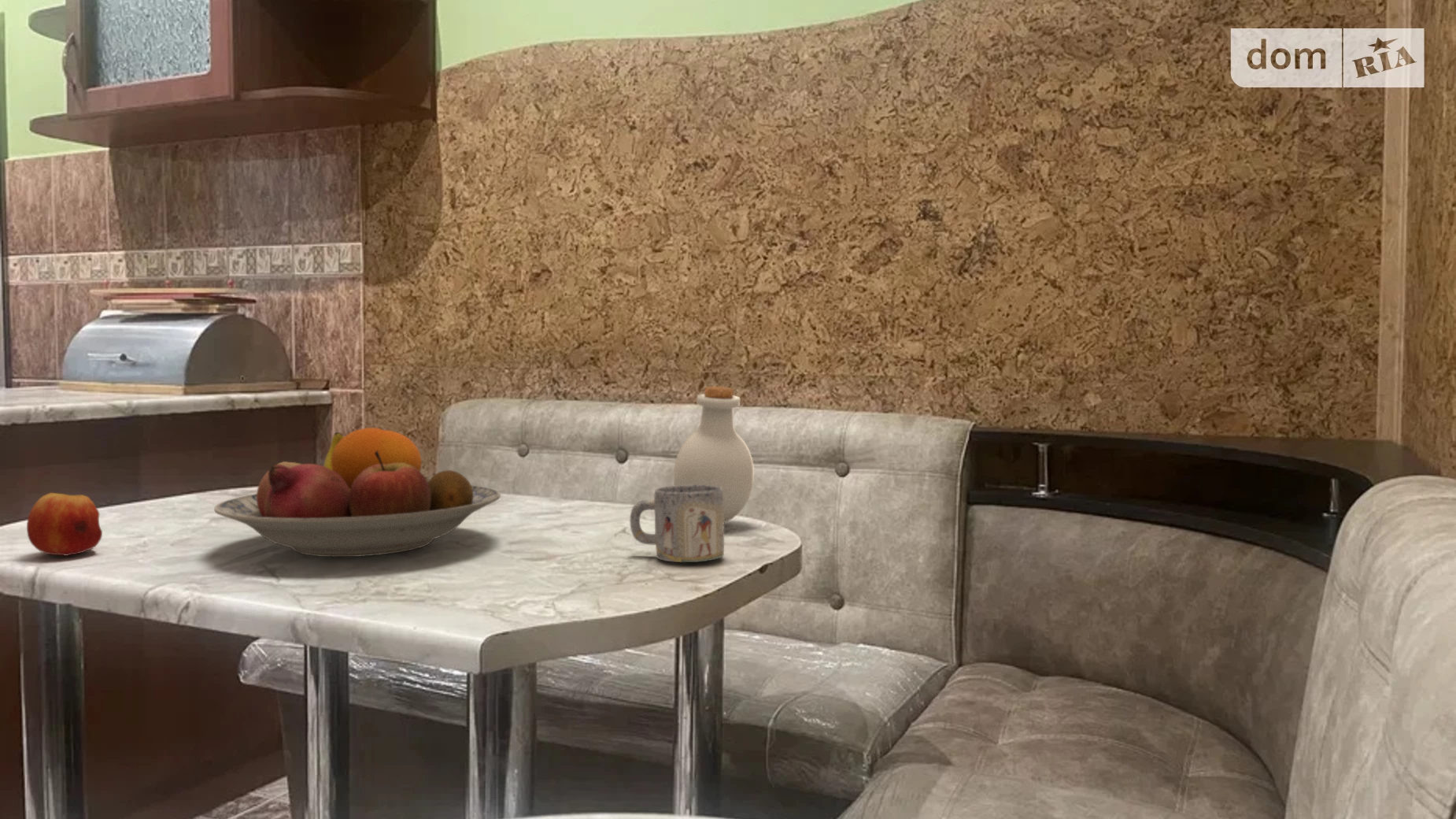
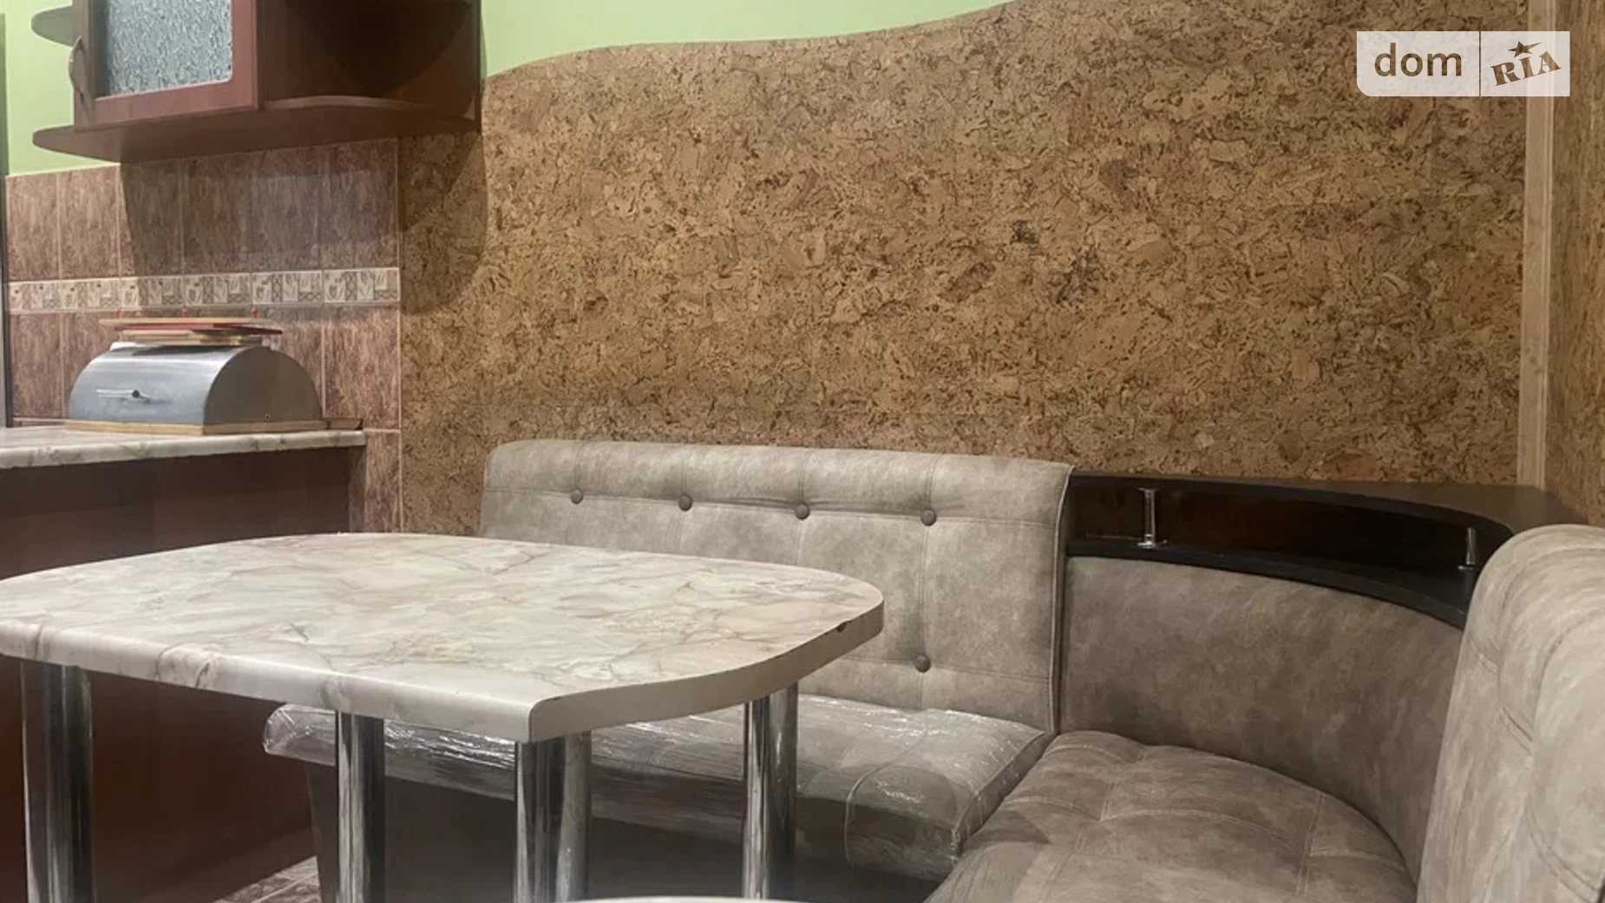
- apple (66, 522)
- mug (675, 522)
- fruit bowl (362, 487)
- bottle (713, 455)
